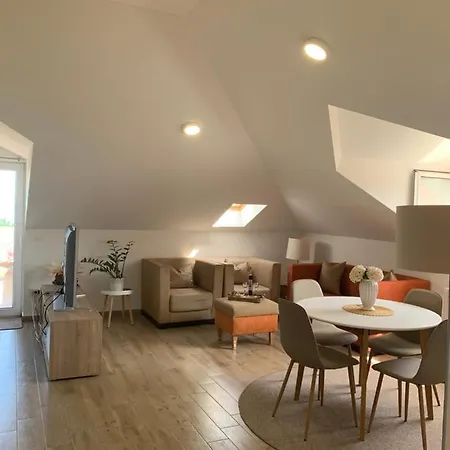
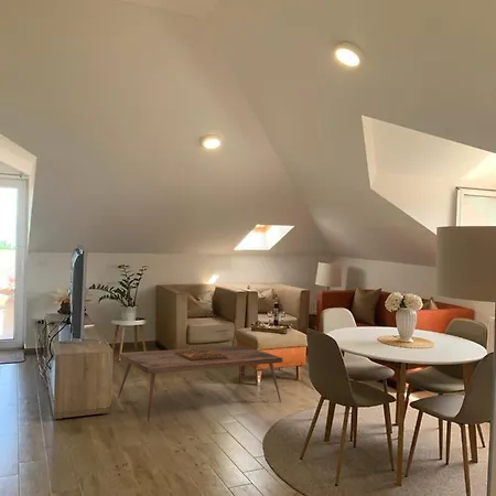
+ coffee table (201, 368)
